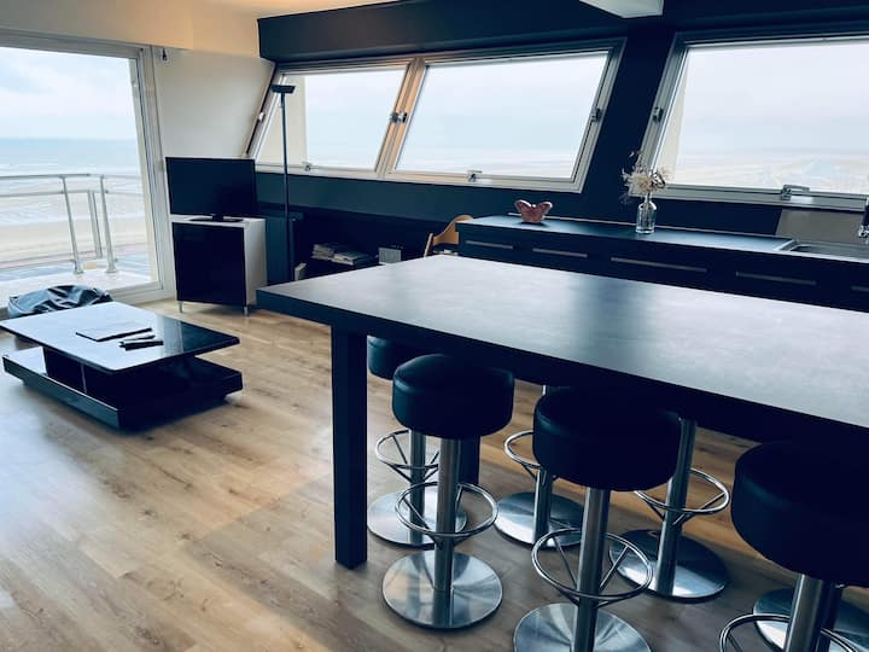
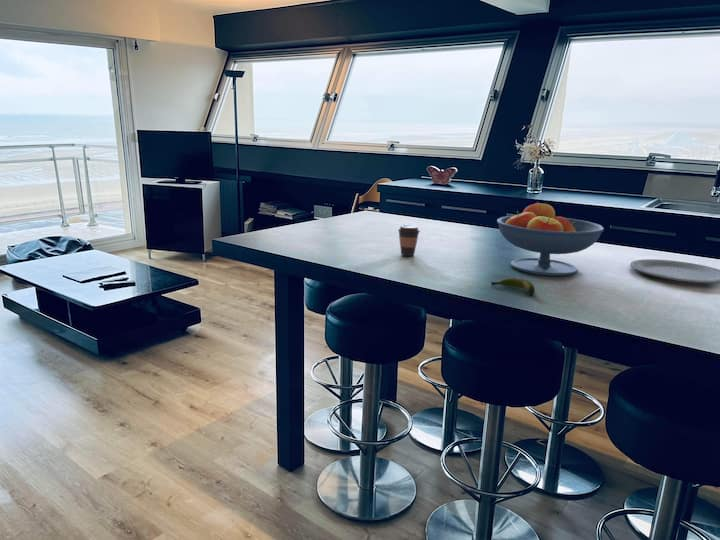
+ coffee cup (408, 240)
+ fruit bowl (547, 237)
+ banana (513, 284)
+ plate (679, 272)
